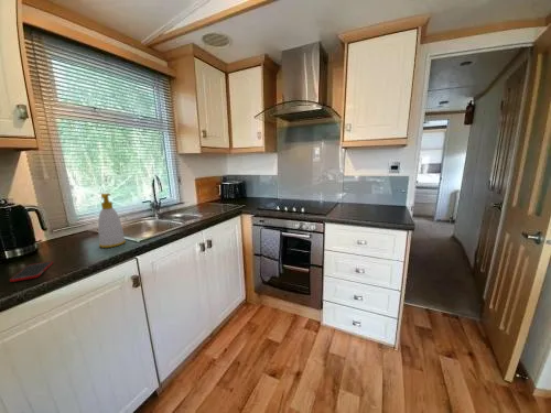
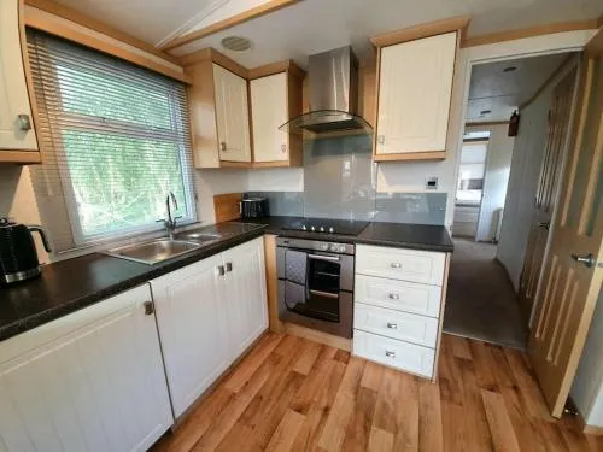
- cell phone (33, 270)
- soap bottle (108, 219)
